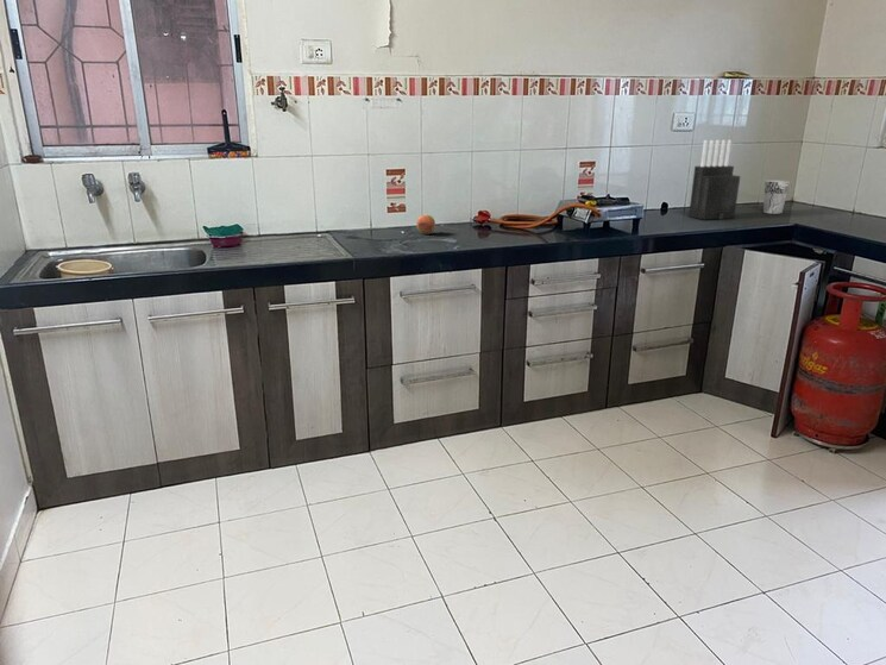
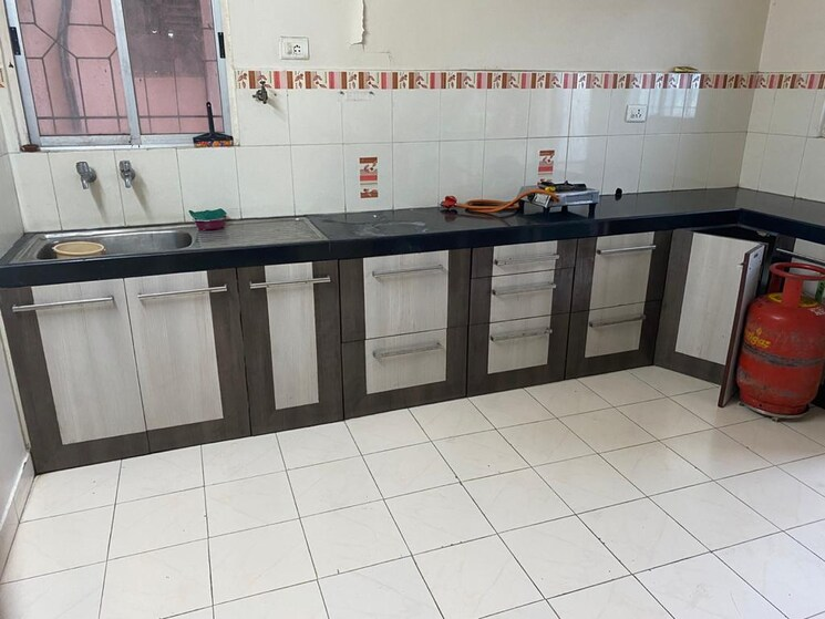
- cup (774, 196)
- apple (426, 224)
- knife block (717, 180)
